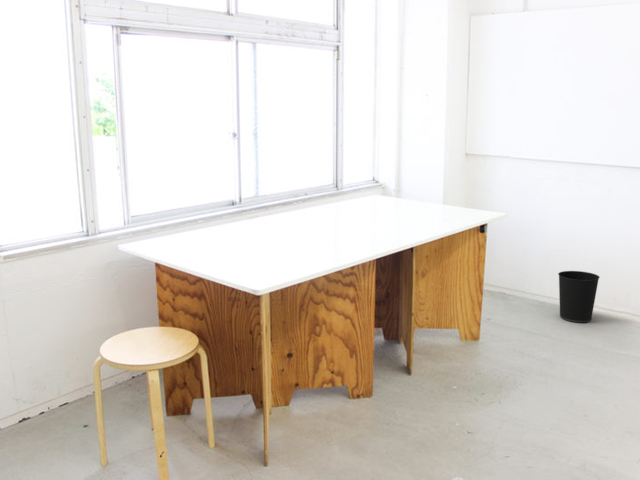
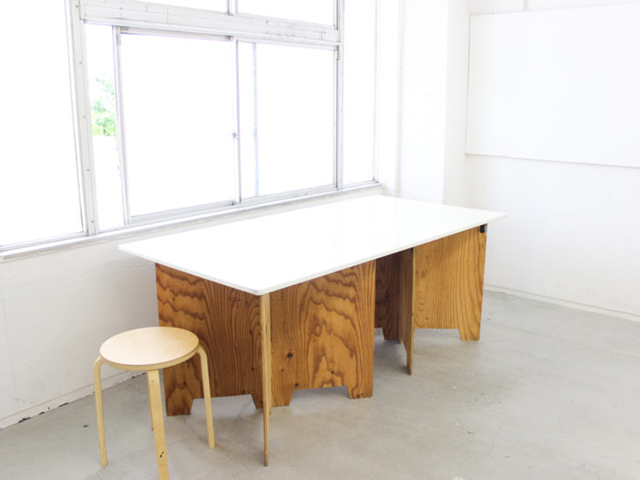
- wastebasket (577, 296)
